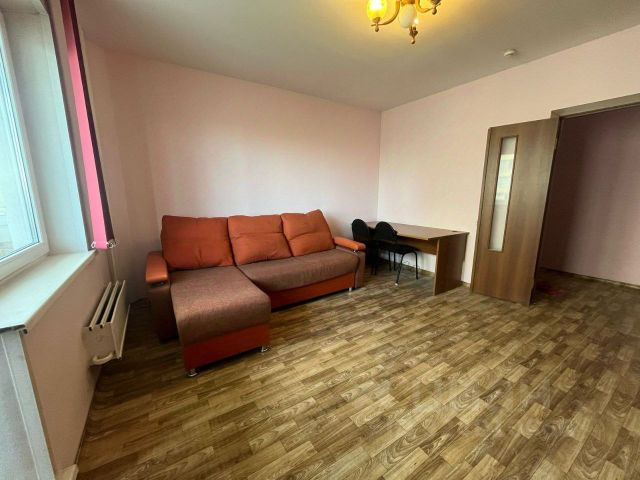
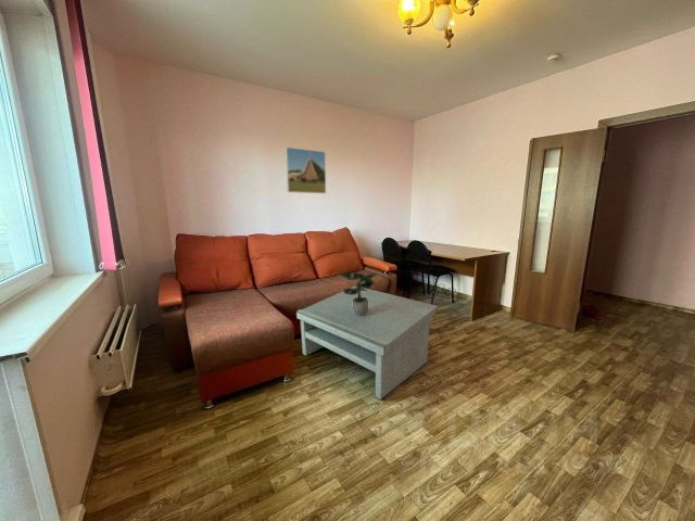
+ potted plant (359, 289)
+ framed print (306, 171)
+ coffee table (365, 330)
